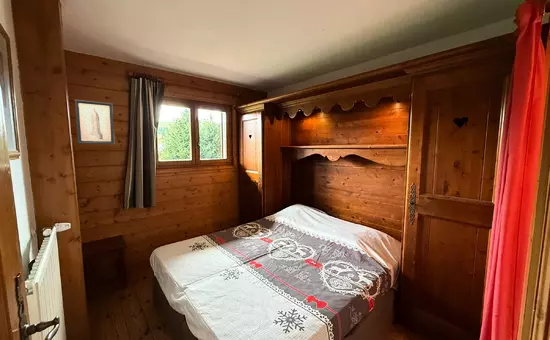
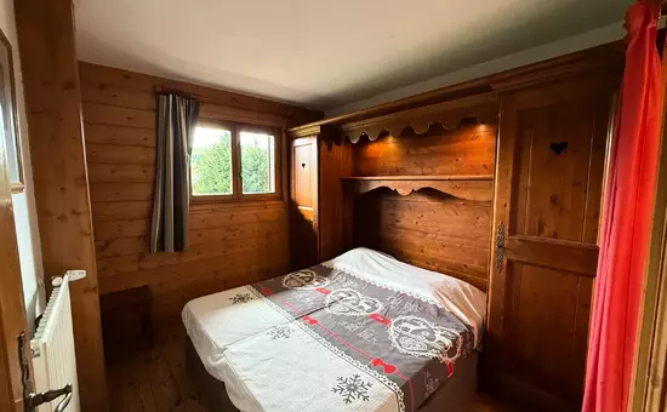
- wall art (95, 123)
